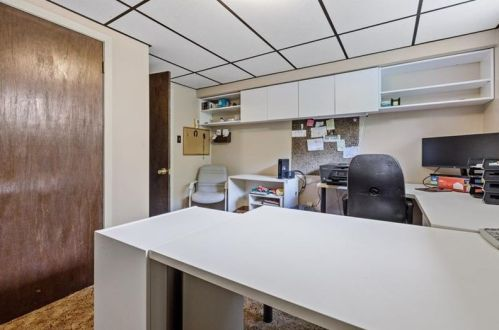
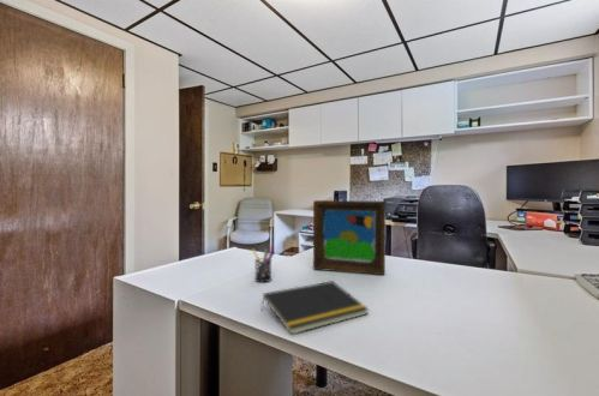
+ pen holder (264, 262)
+ notepad (315, 302)
+ picture frame (348, 235)
